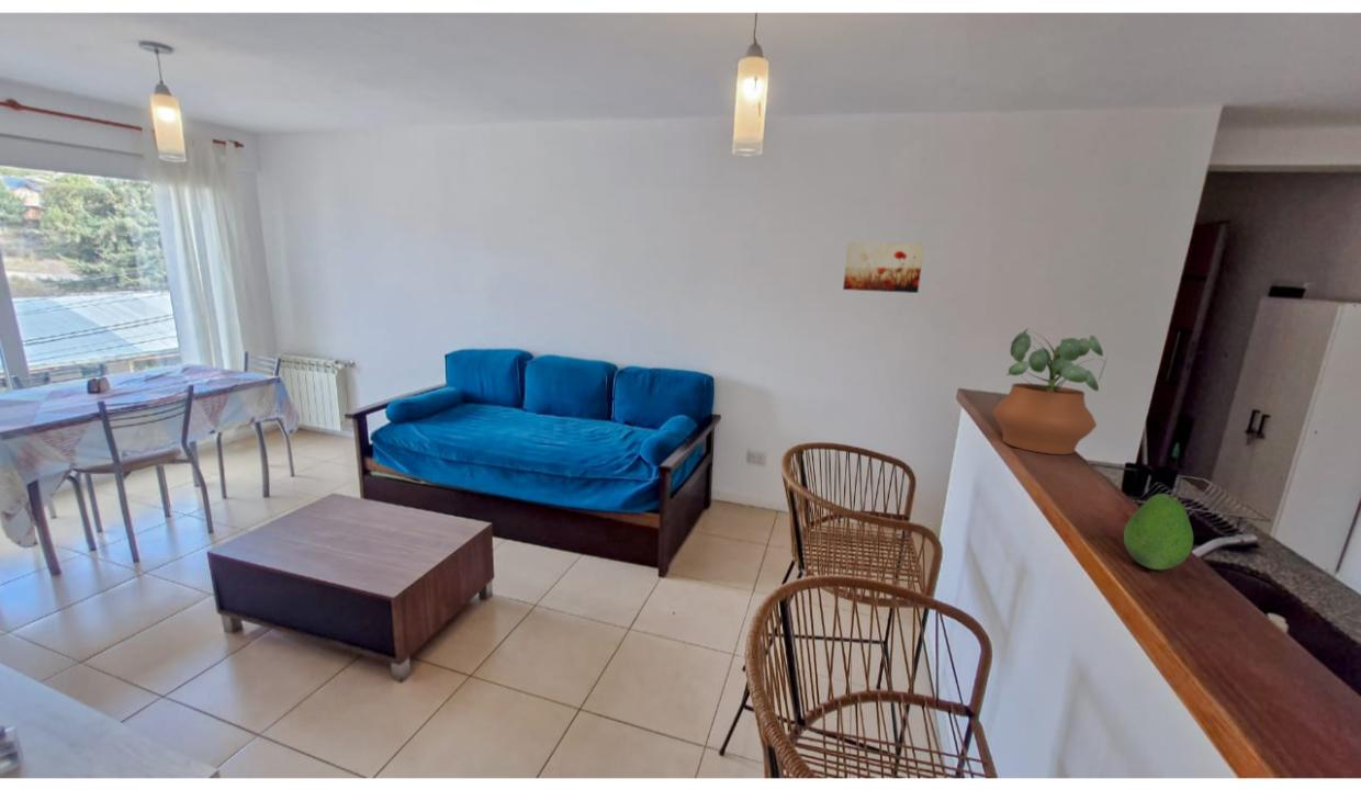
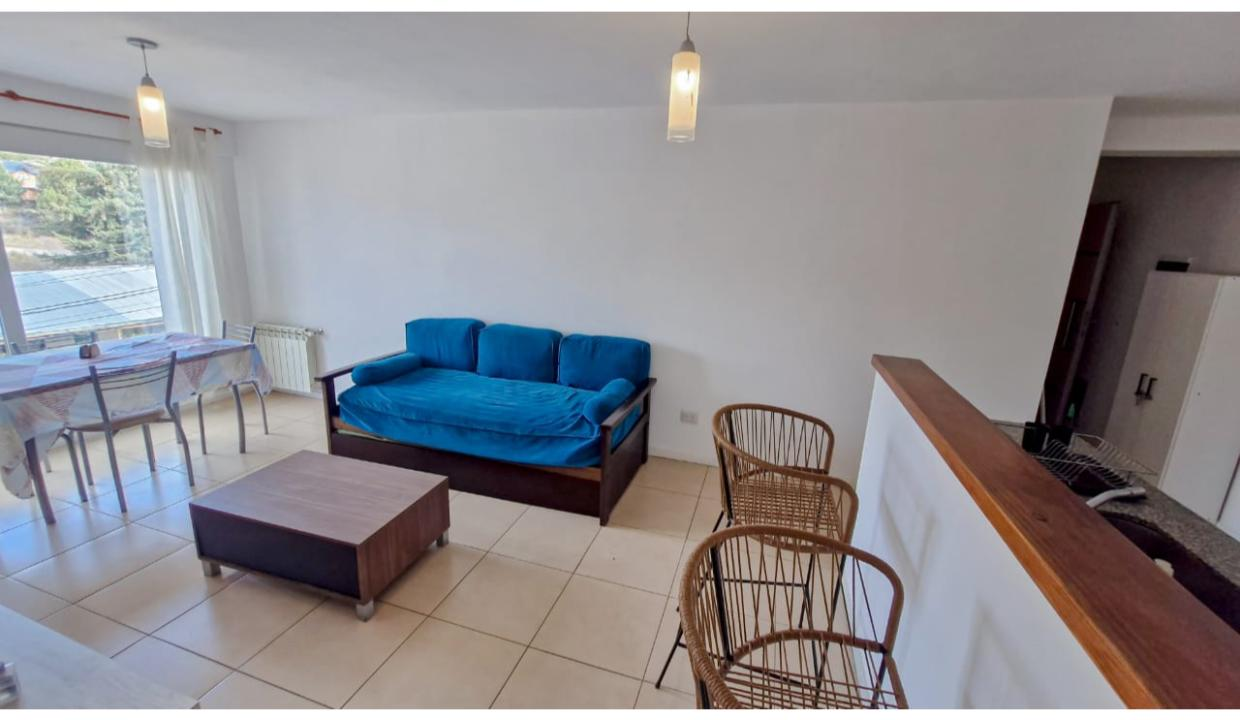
- wall art (881, 267)
- potted plant (1050, 390)
- fruit (1159, 530)
